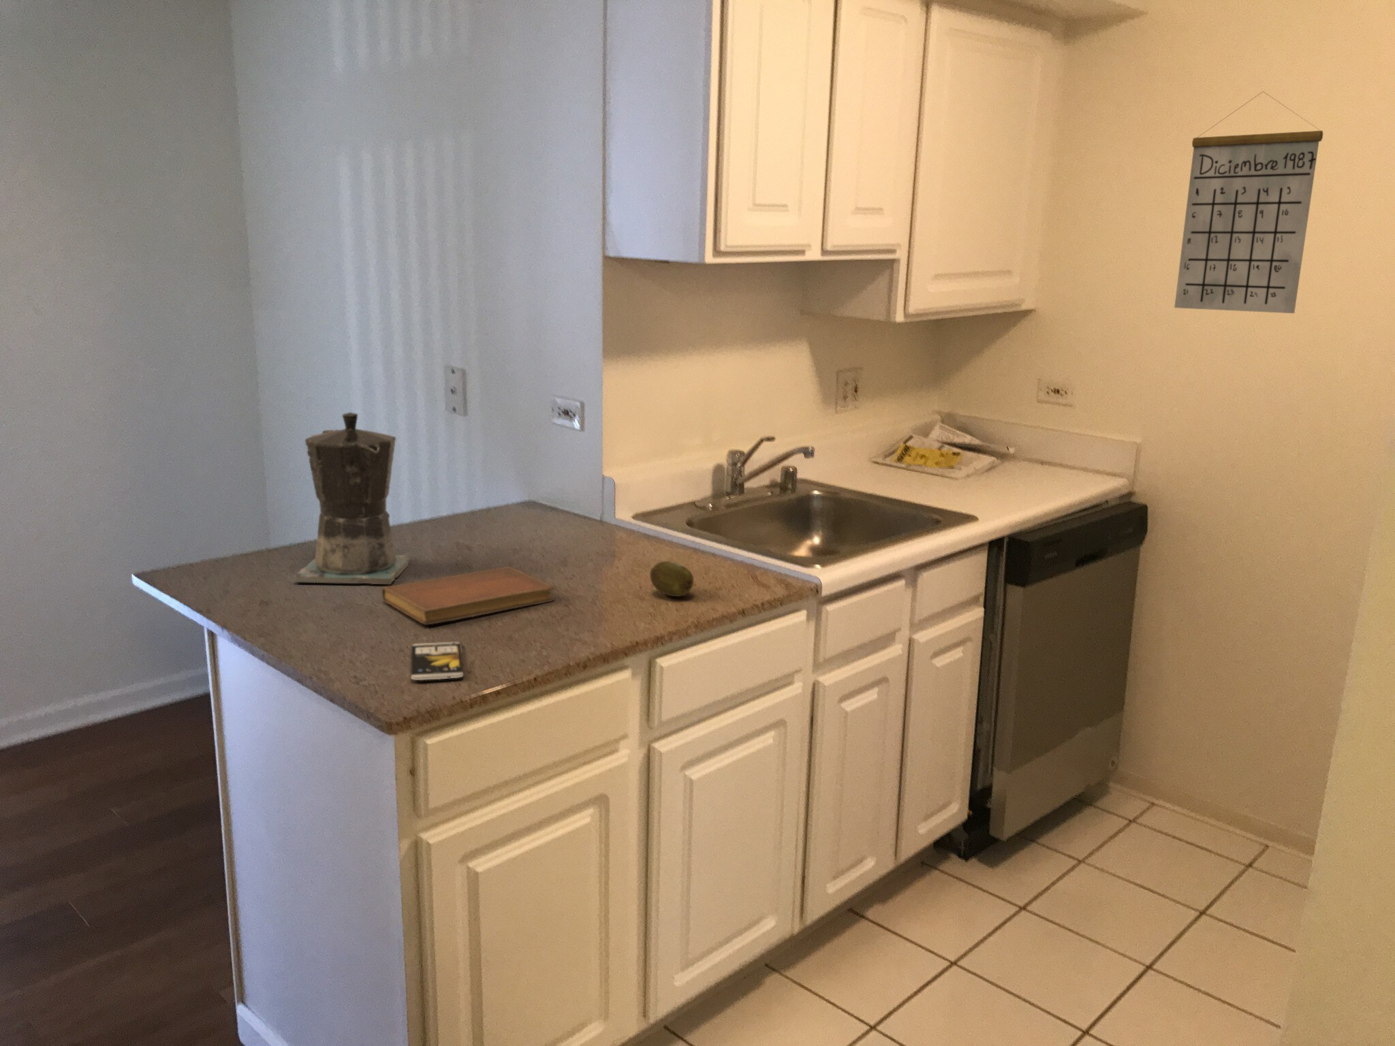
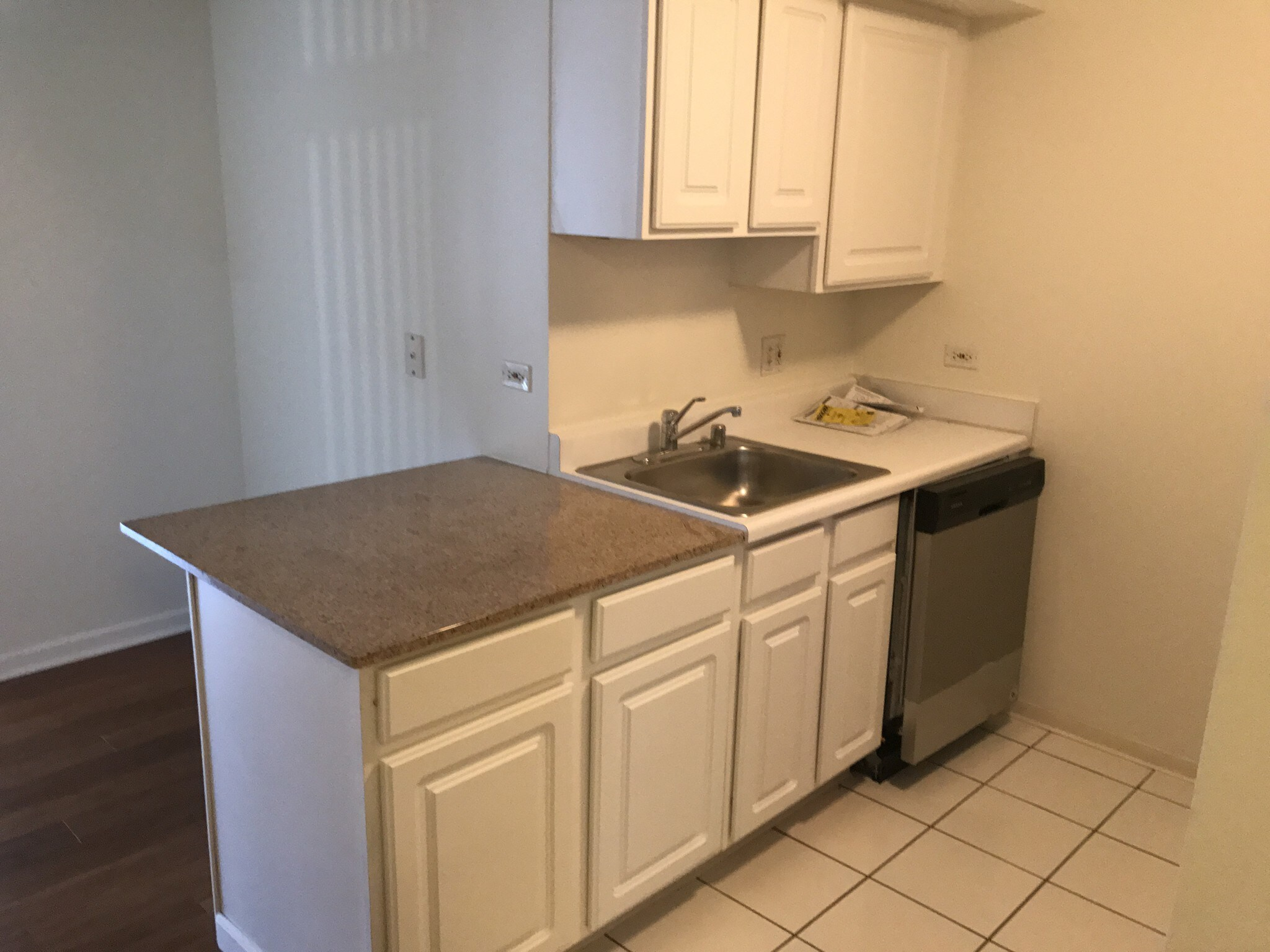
- calendar (1247, 202)
- coffee maker (351, 492)
- smartphone (436, 660)
- notebook (469, 593)
- fruit (671, 579)
